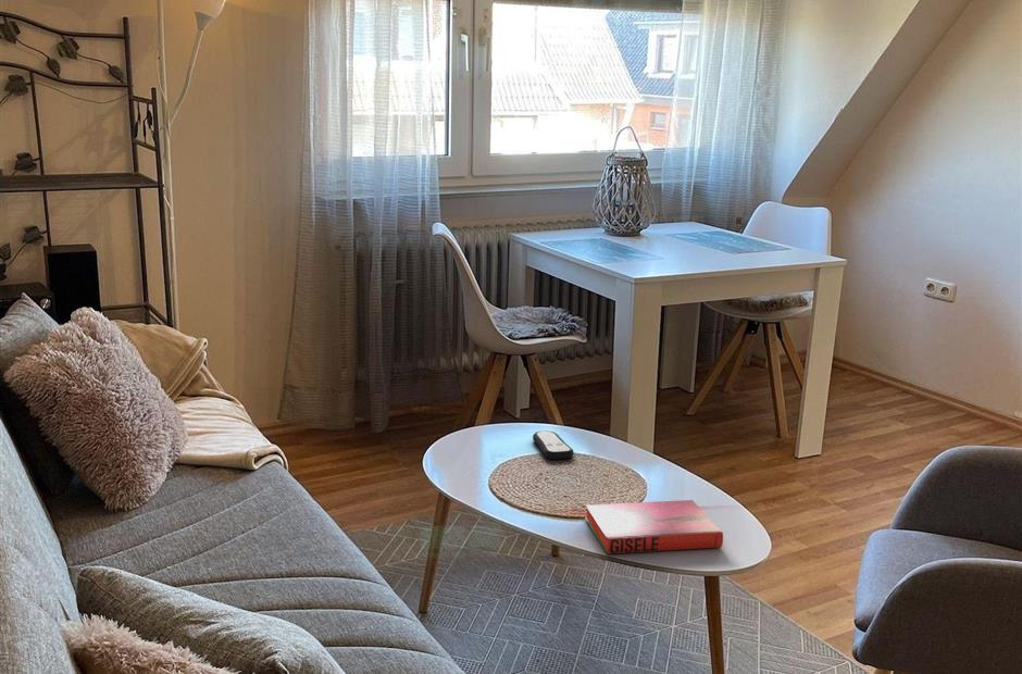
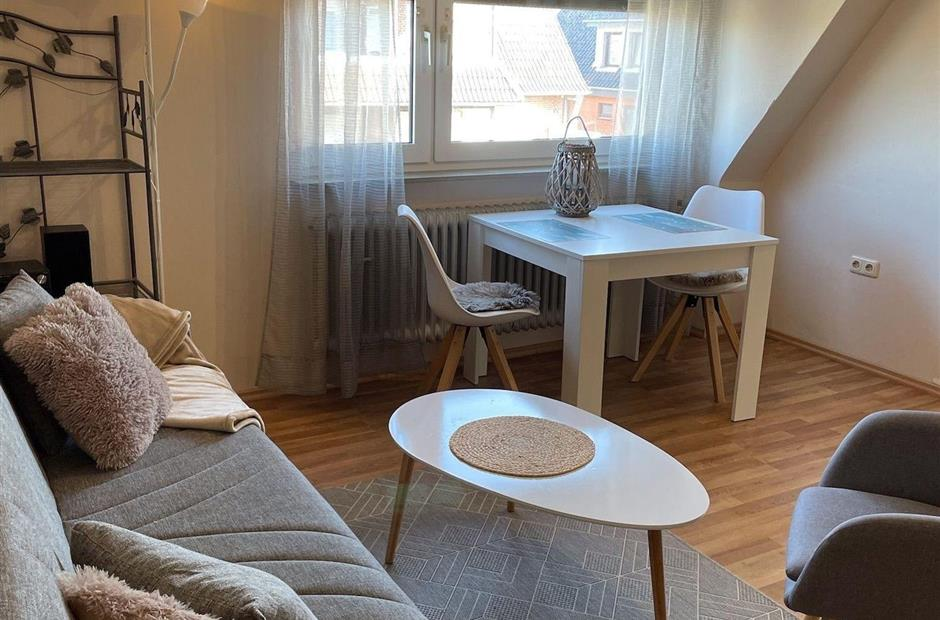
- hardback book (651, 525)
- remote control (551, 444)
